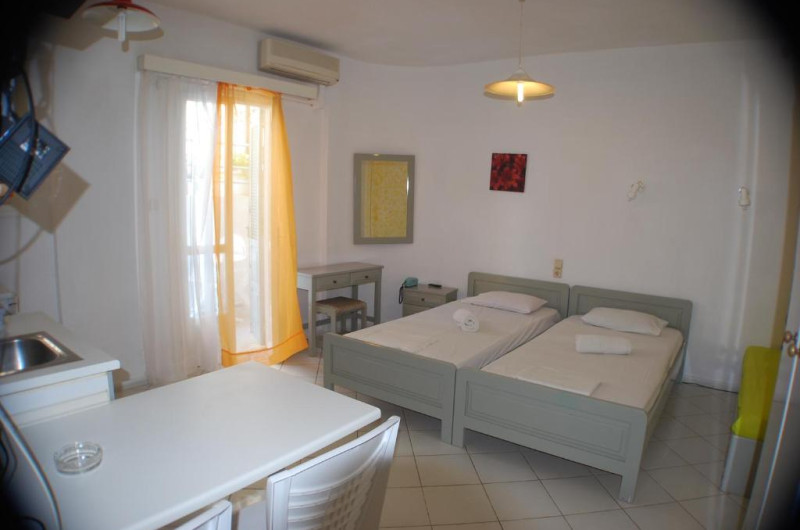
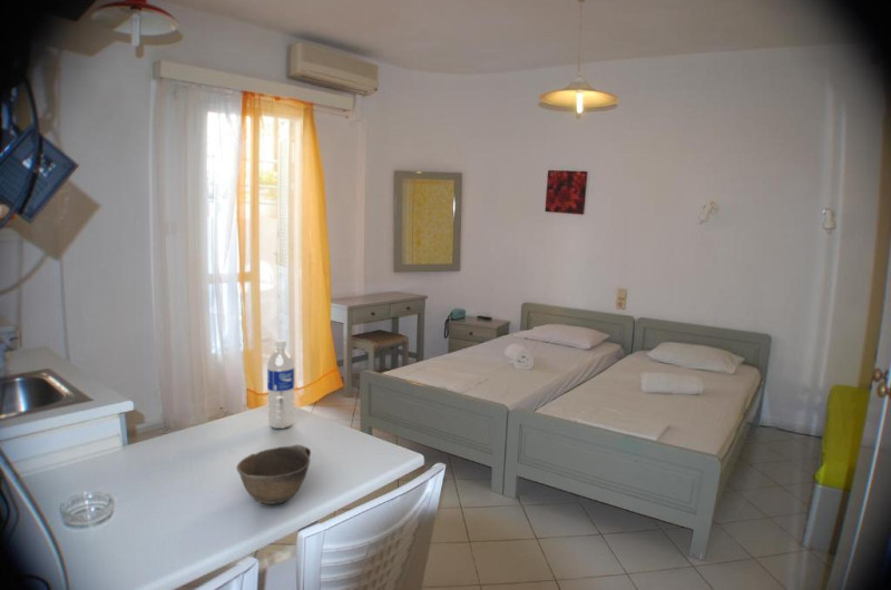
+ bowl (277, 475)
+ water bottle (281, 383)
